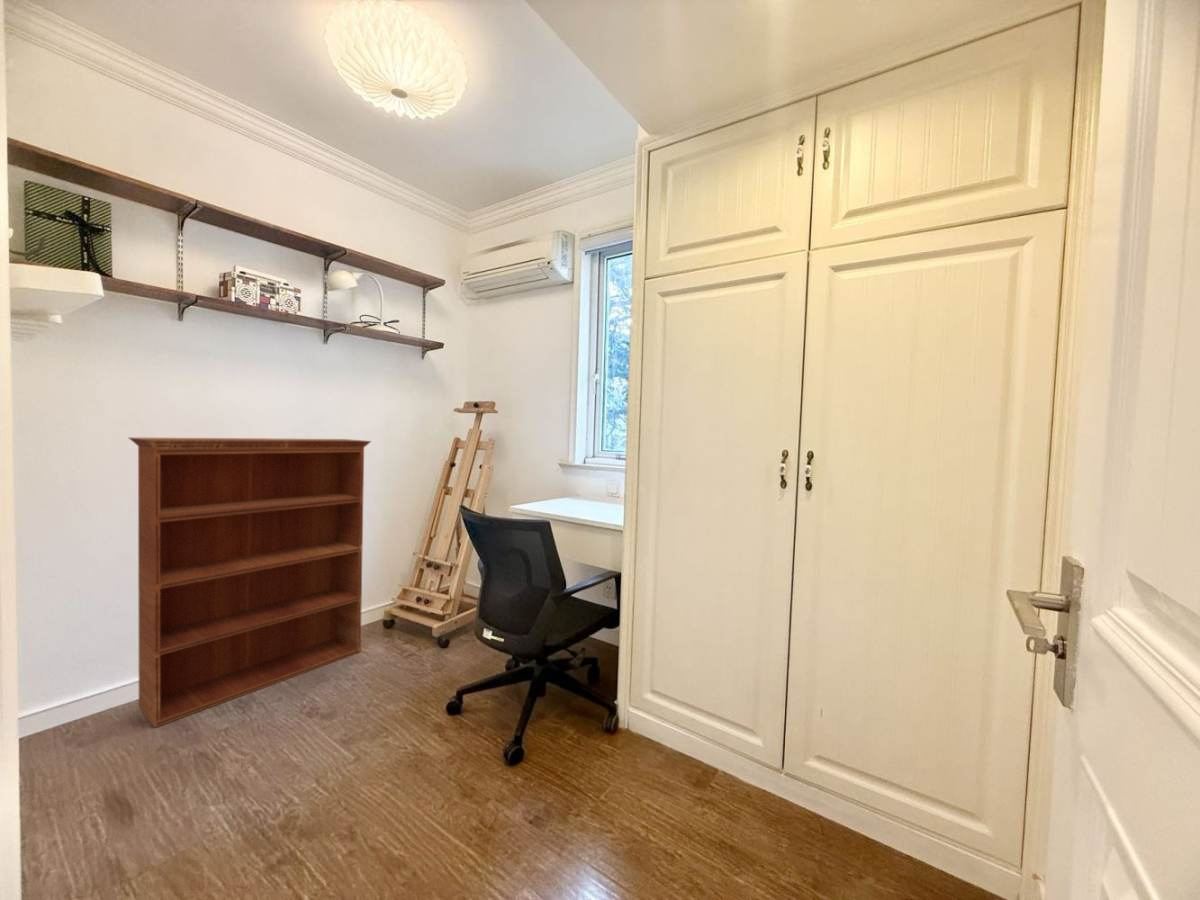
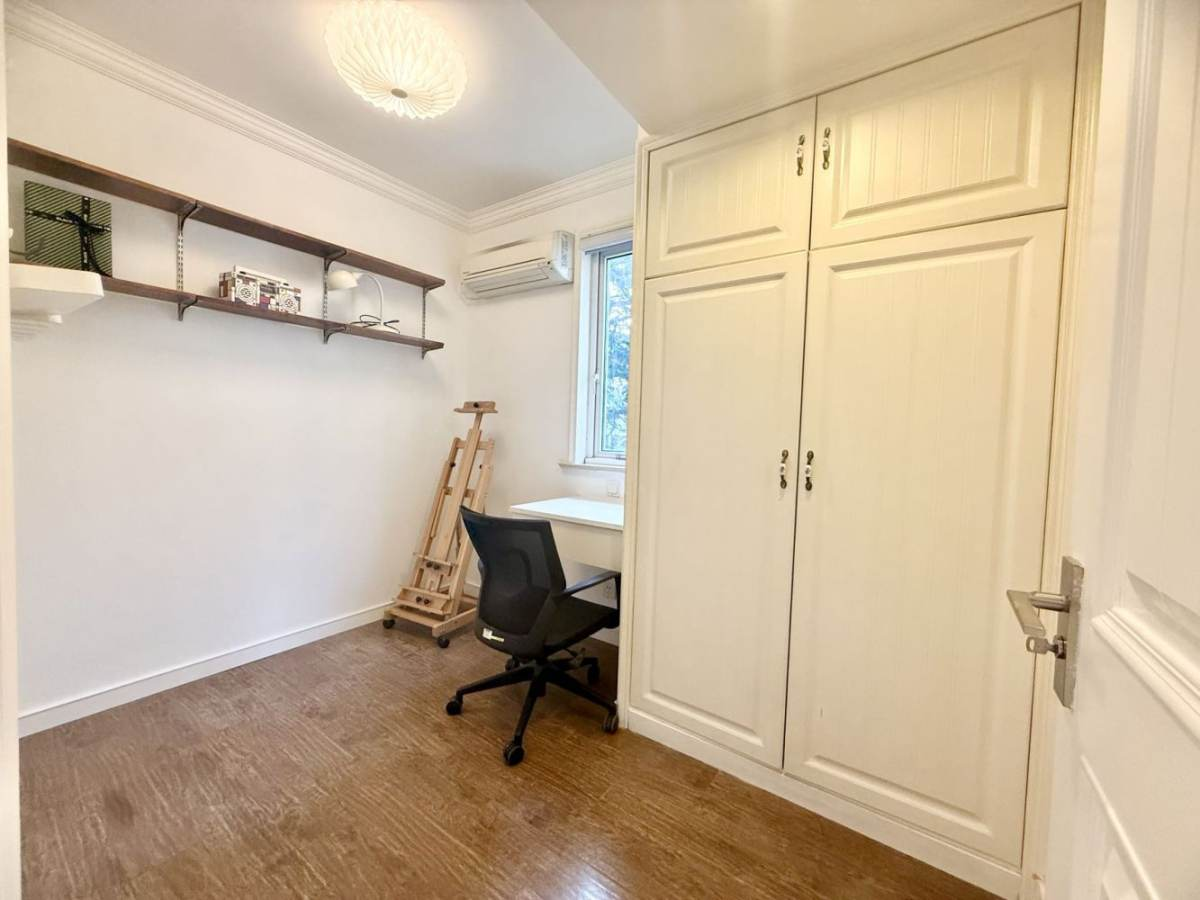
- bookcase (264, 559)
